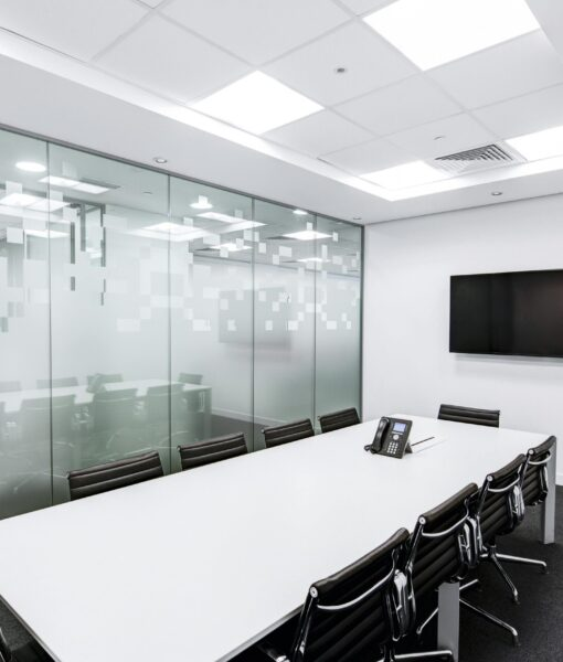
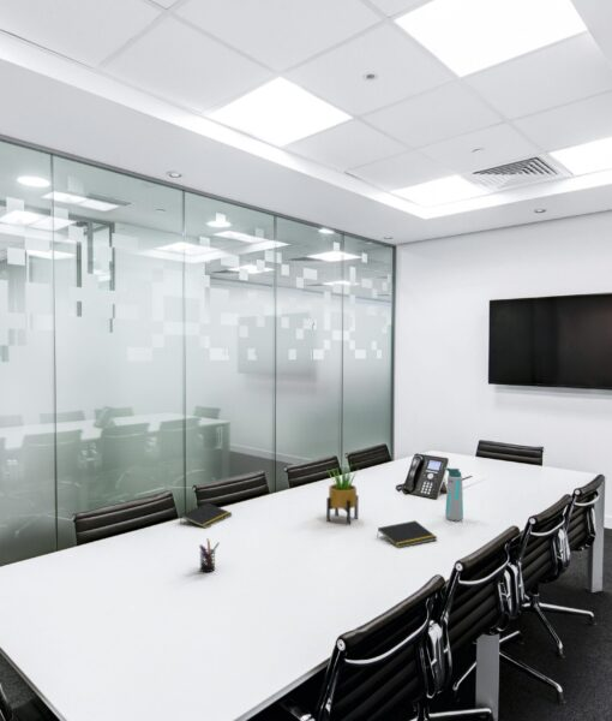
+ water bottle (452, 493)
+ pen holder (209, 554)
+ notepad (407, 534)
+ potted plant (342, 491)
+ notepad (206, 514)
